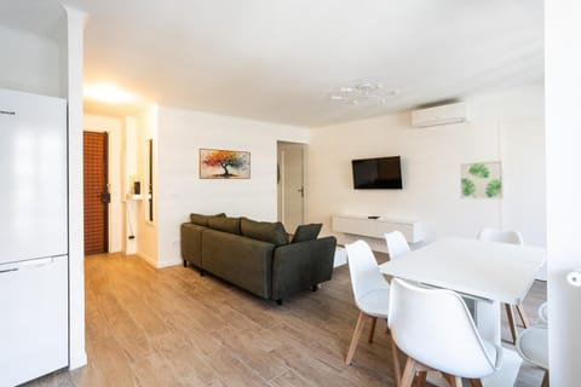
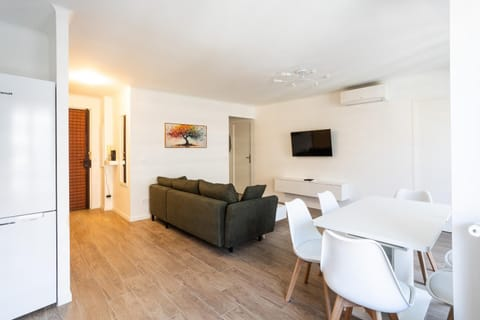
- wall art (481, 180)
